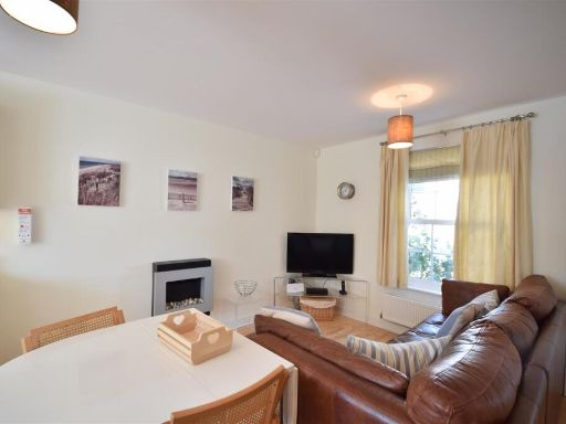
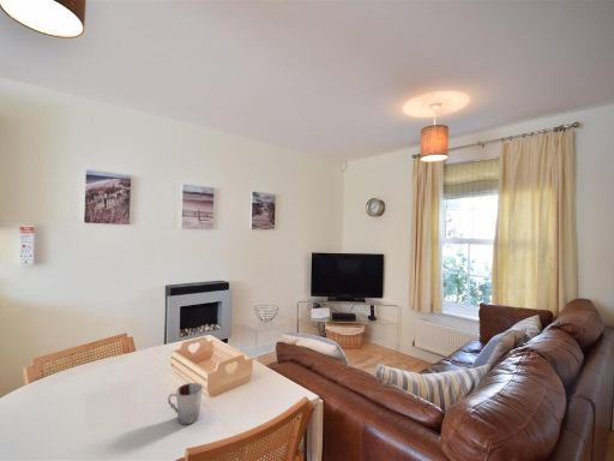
+ cup (183, 403)
